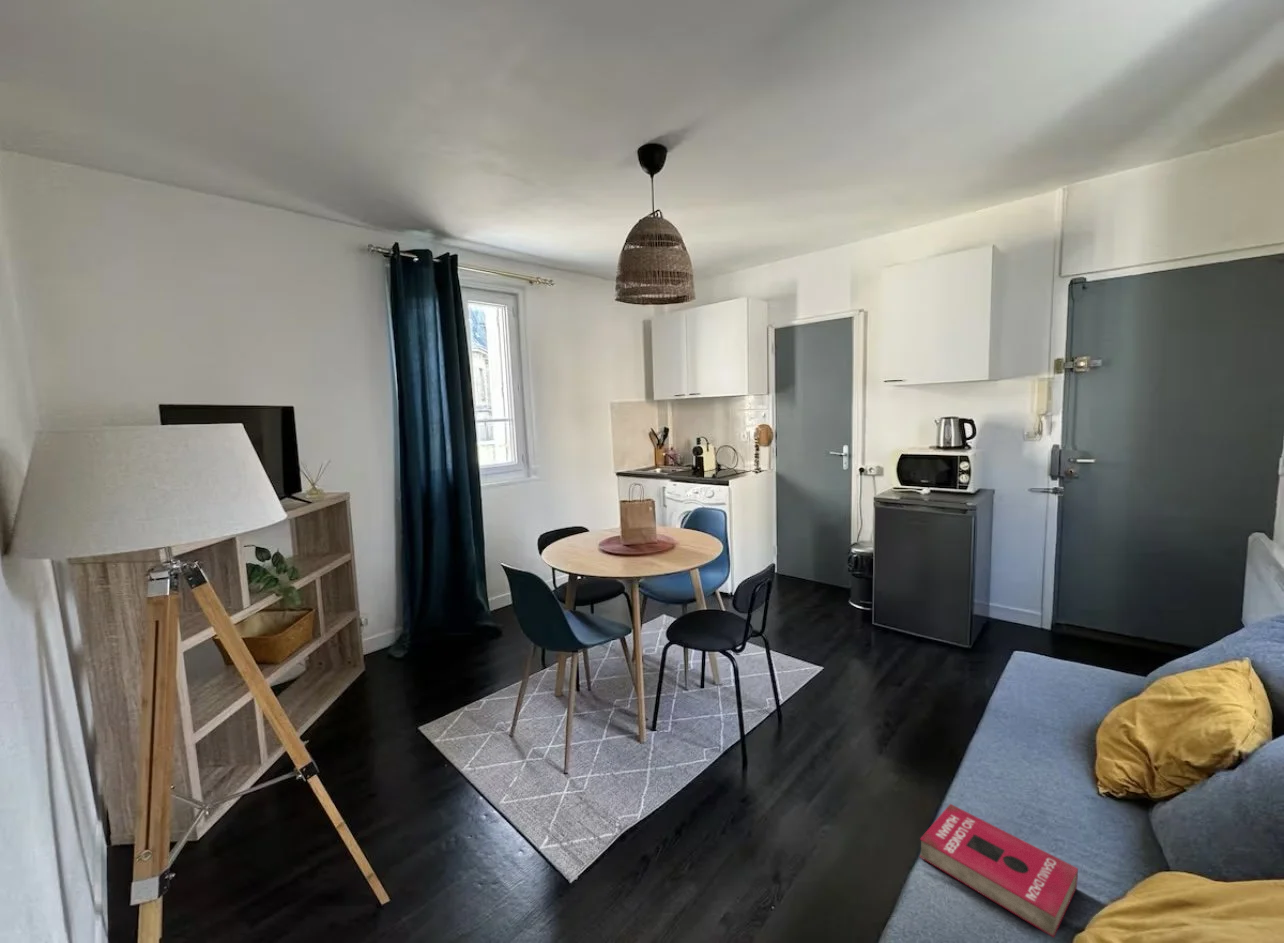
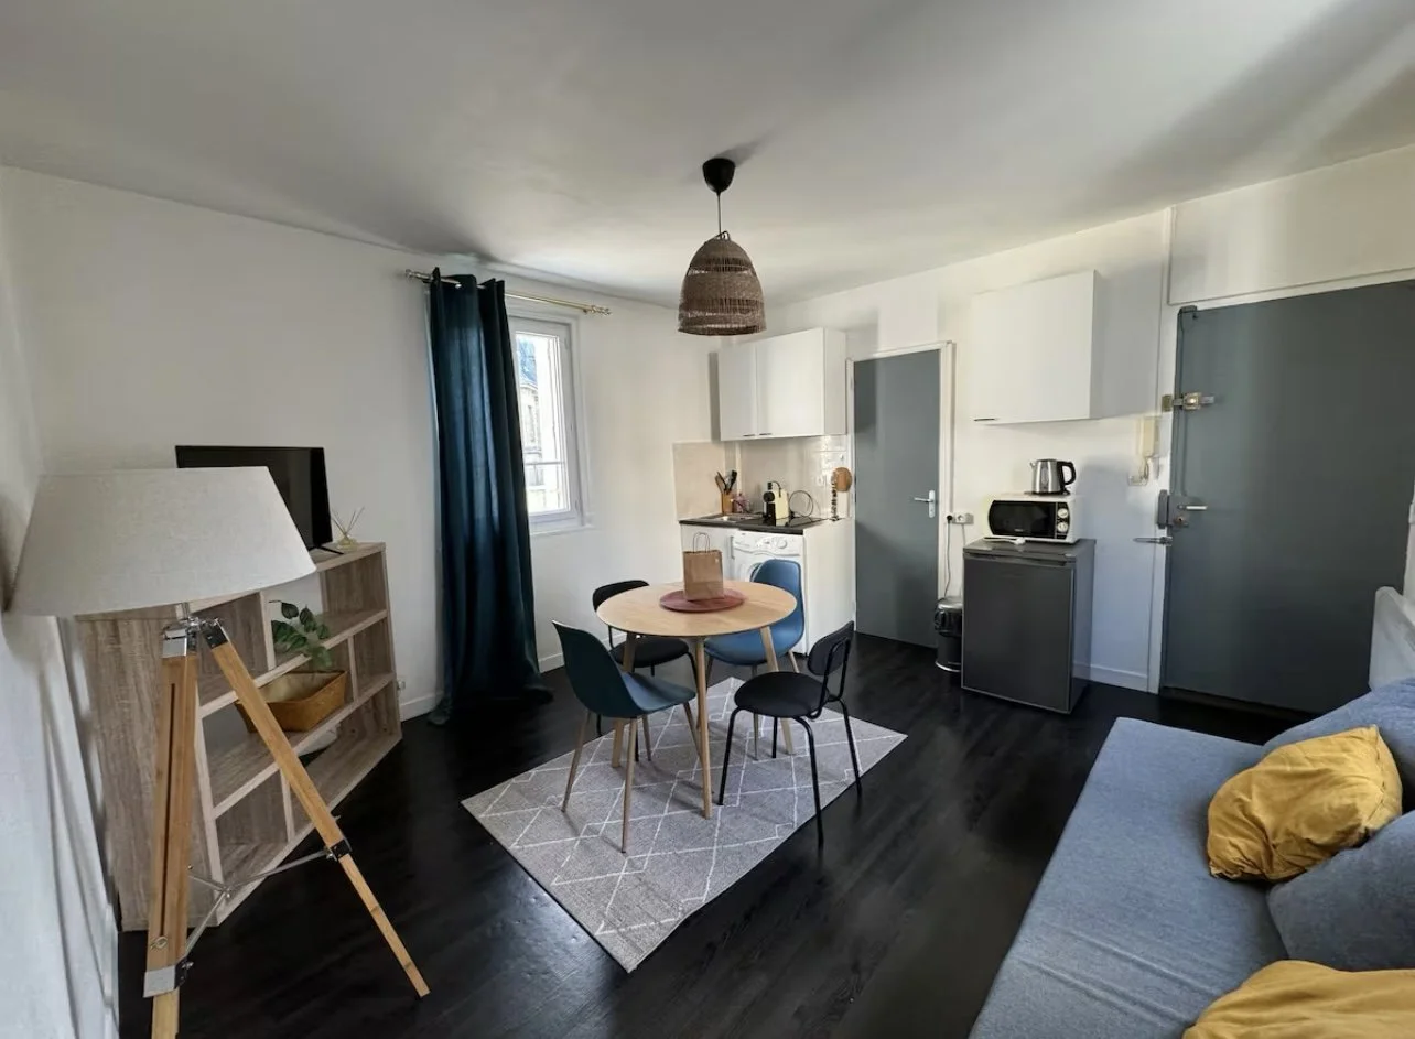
- book (995, 862)
